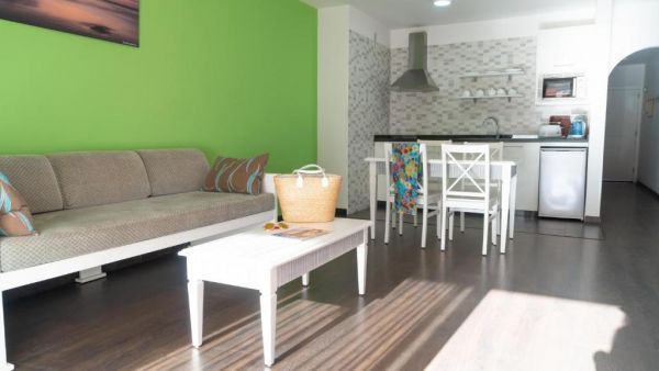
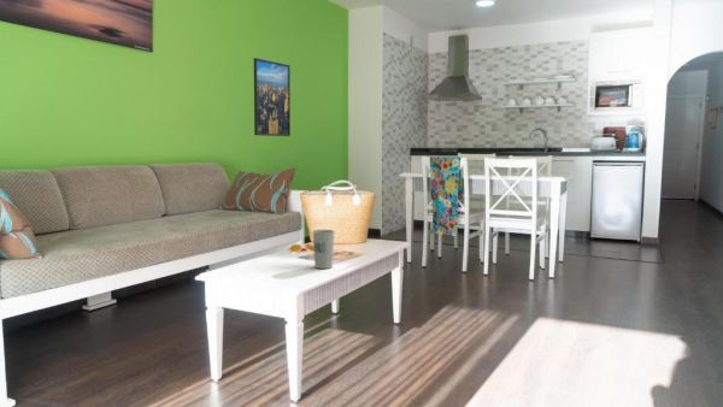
+ cup (323, 248)
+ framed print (272, 99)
